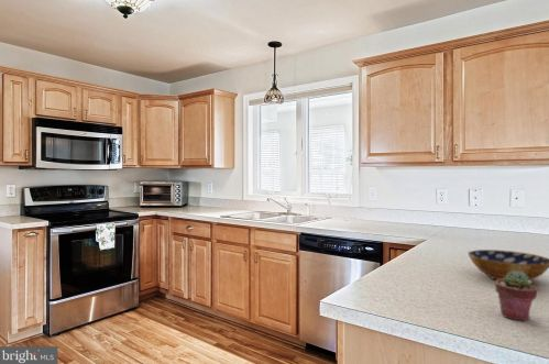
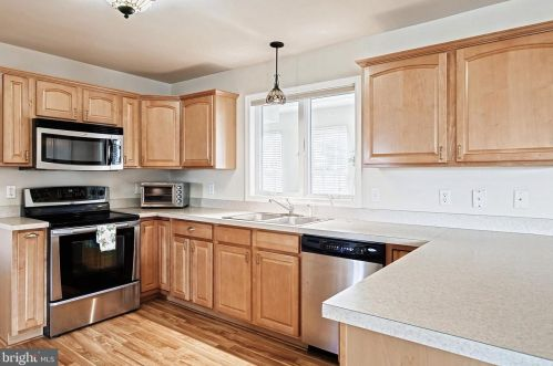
- bowl (507, 267)
- potted succulent (515, 294)
